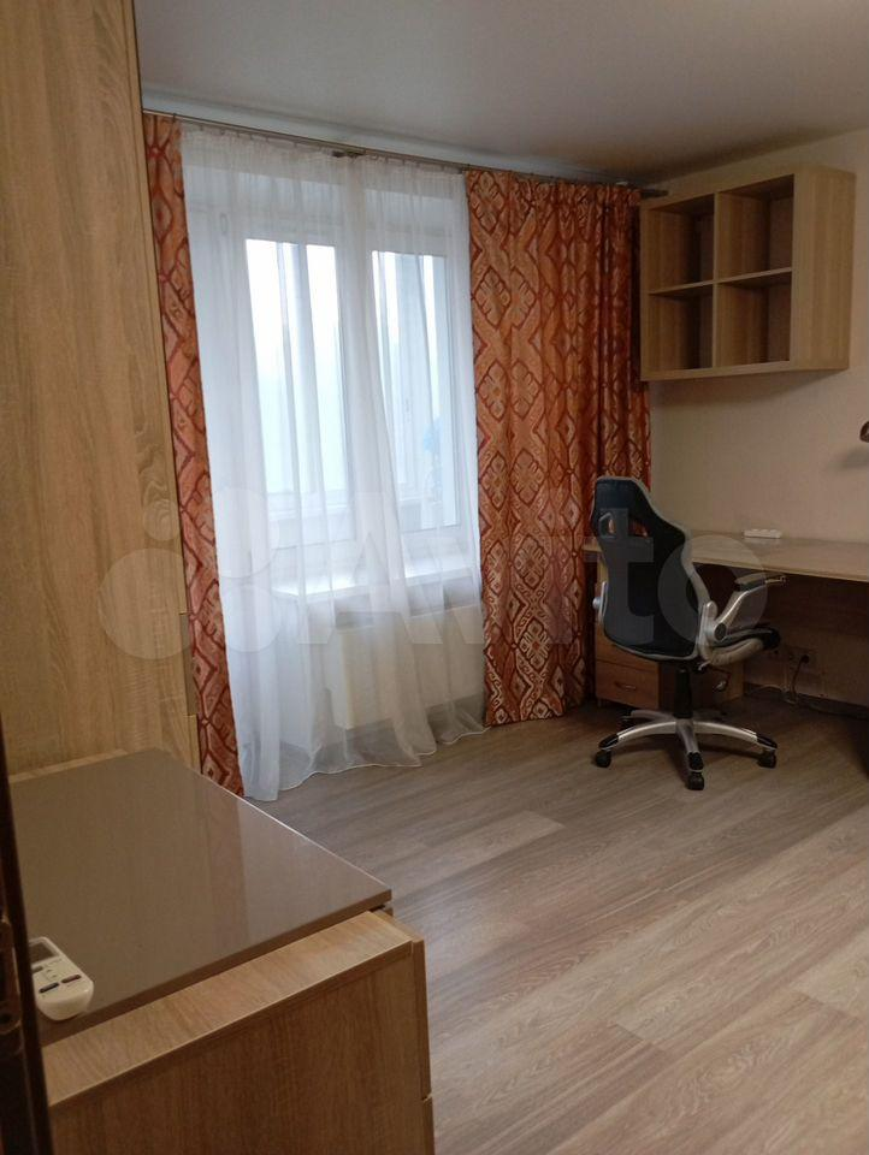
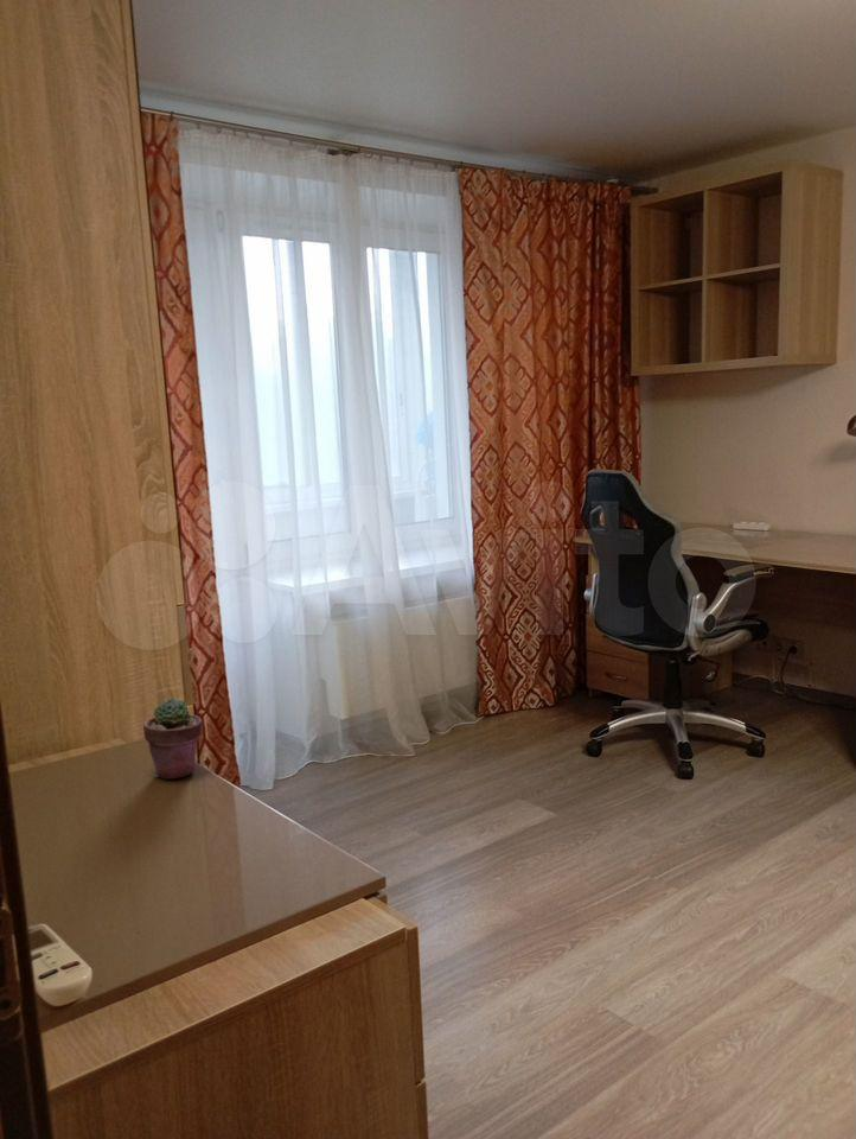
+ potted succulent (173, 736)
